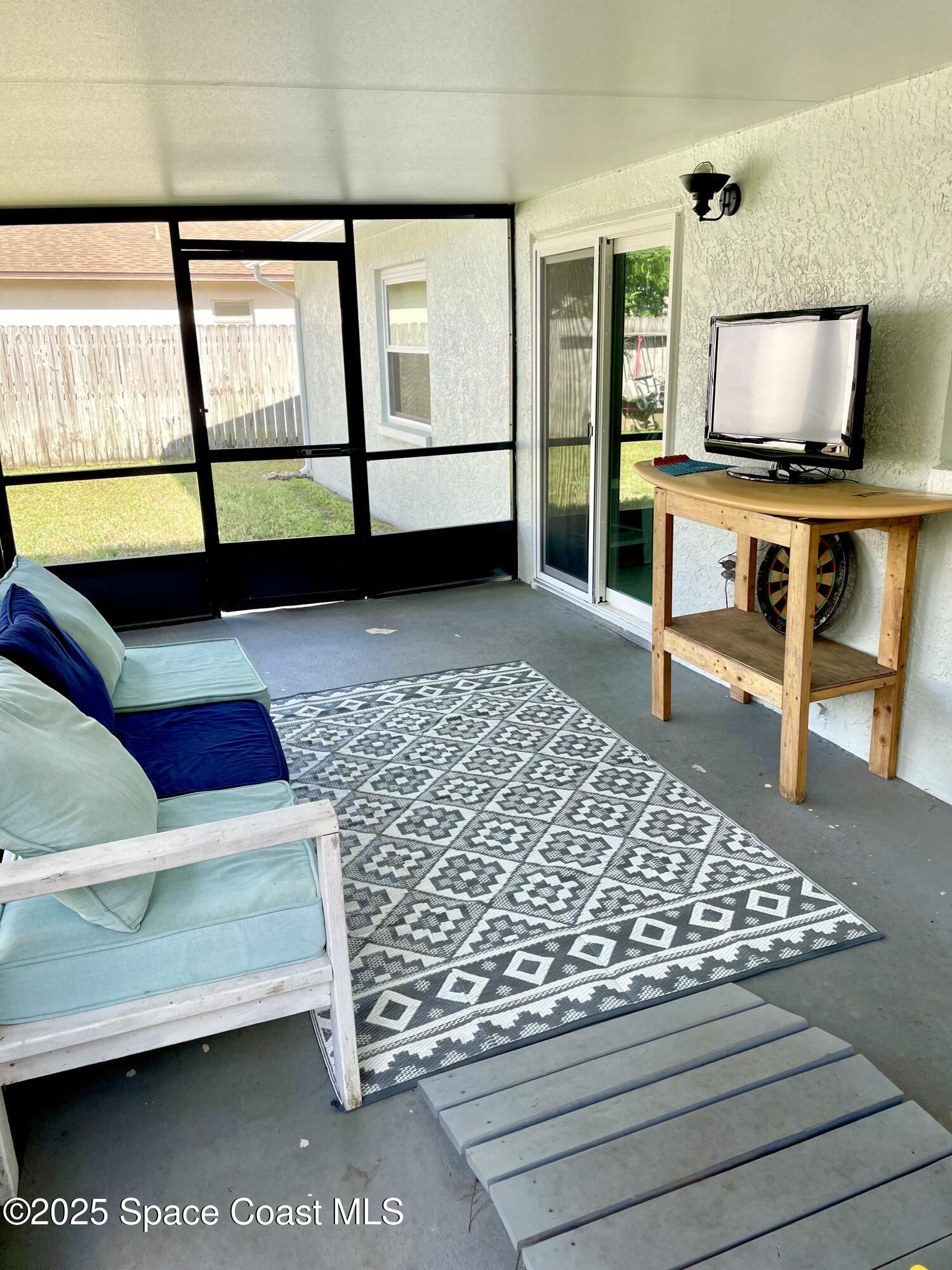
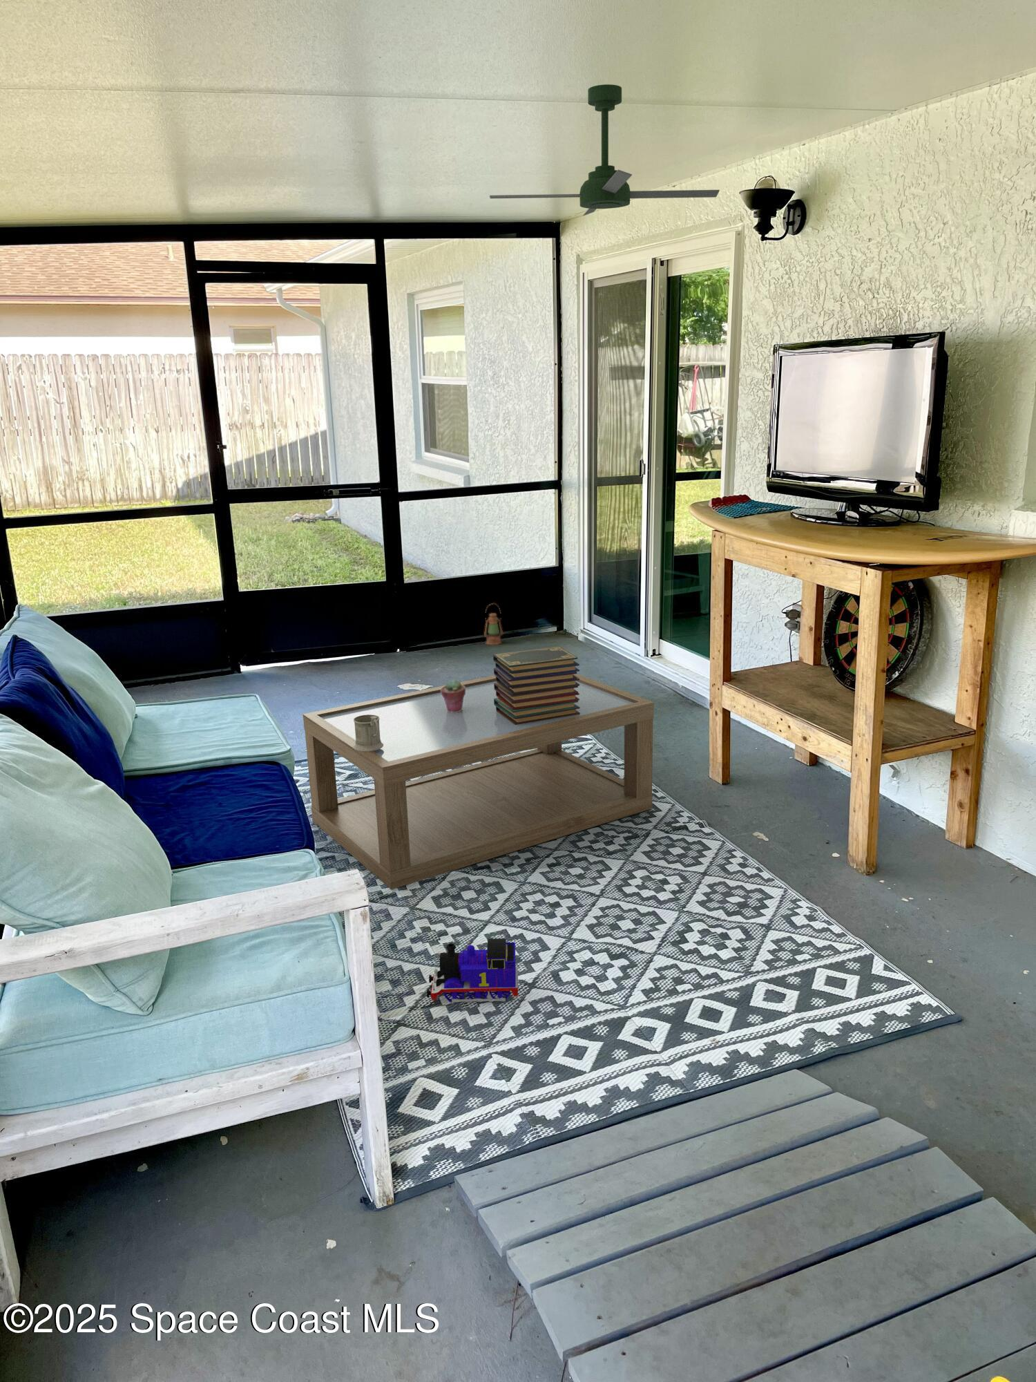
+ book stack (536, 680)
+ toy train (471, 968)
+ ceiling fan (604, 148)
+ coffee table (481, 763)
+ mug (370, 730)
+ lantern (493, 624)
+ potted succulent (453, 690)
